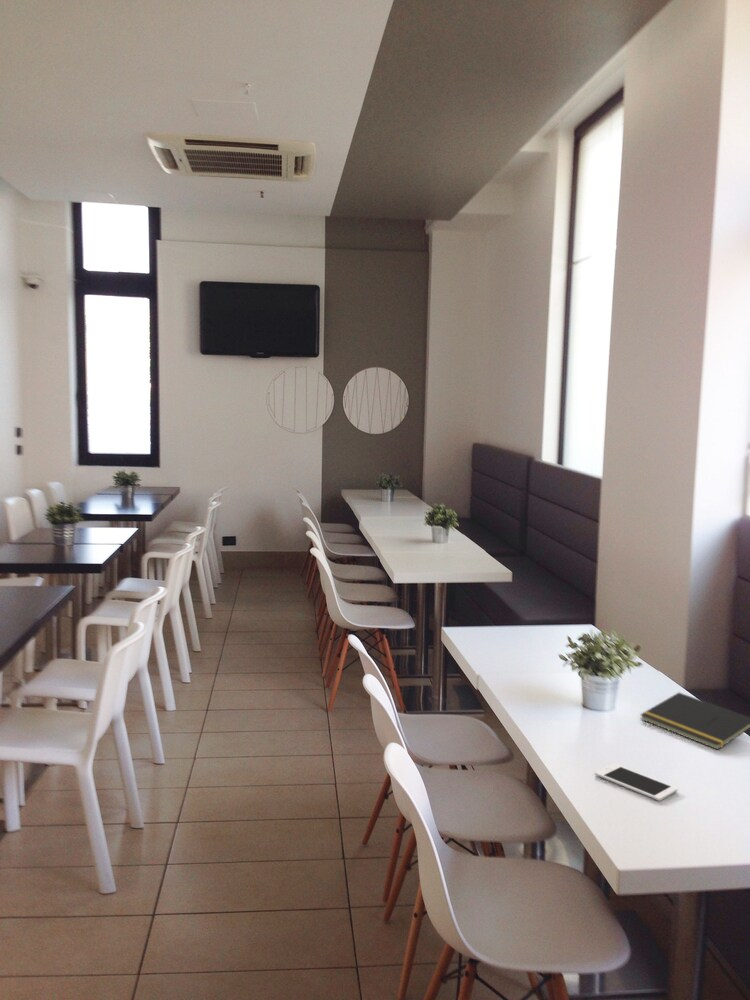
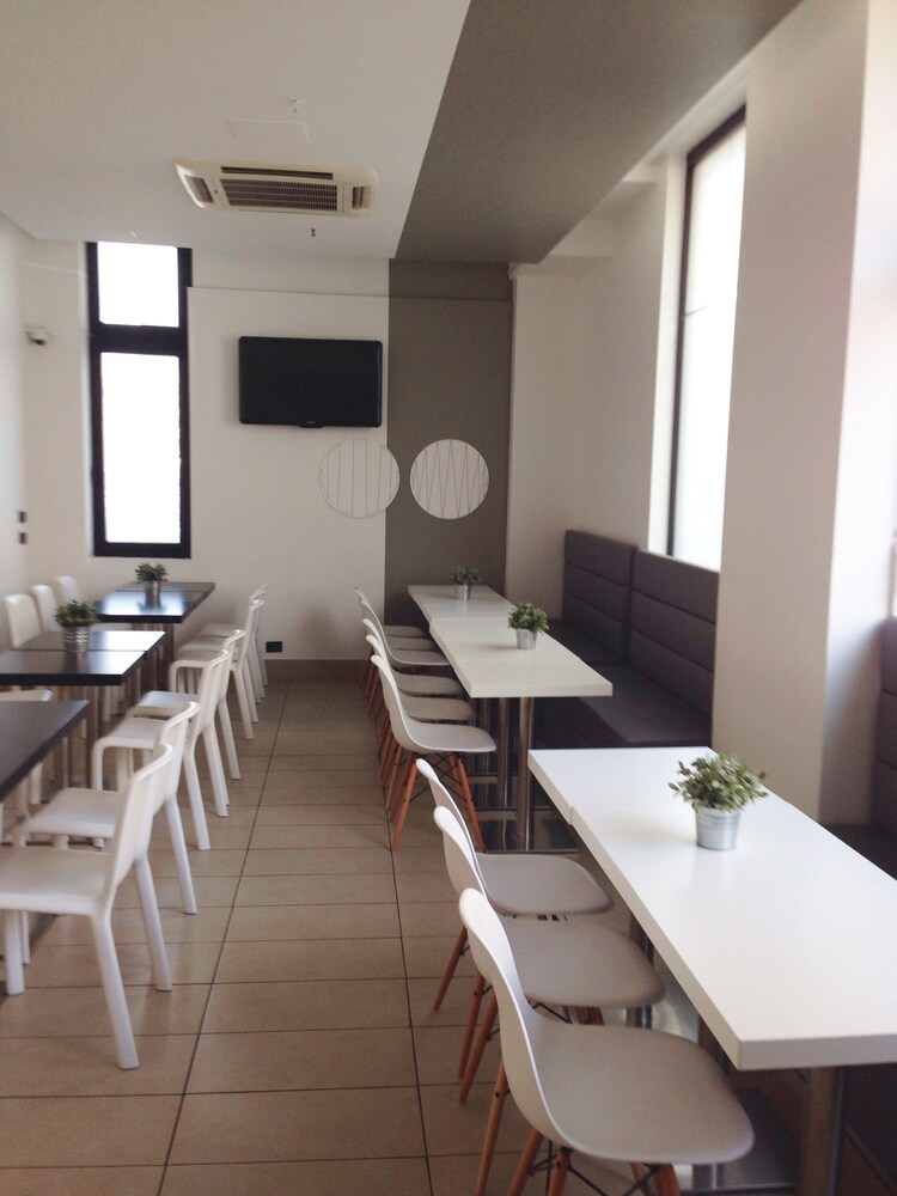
- cell phone (635, 781)
- notepad (697, 719)
